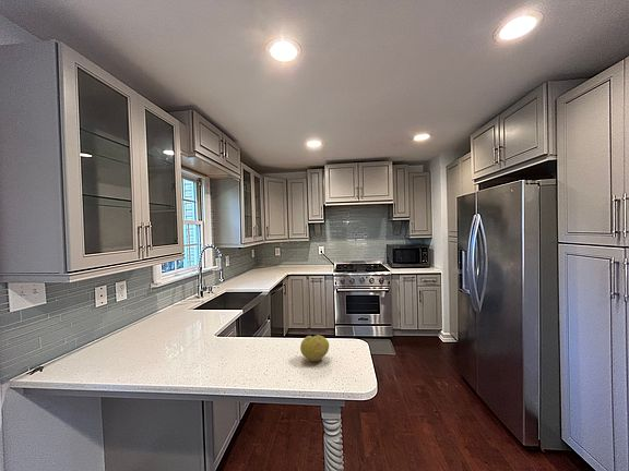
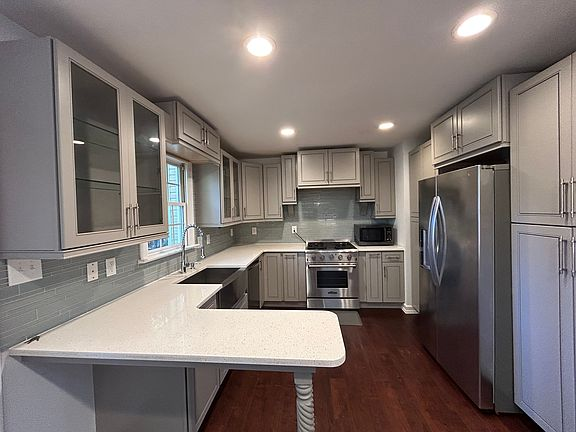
- fruit (314, 348)
